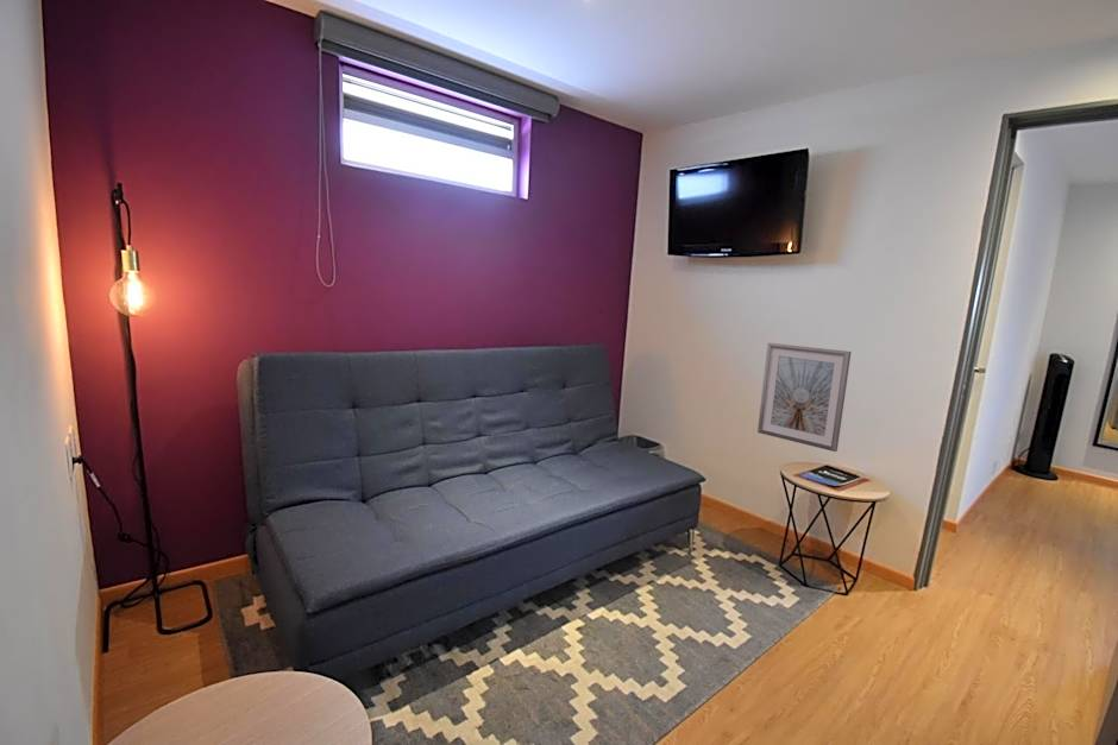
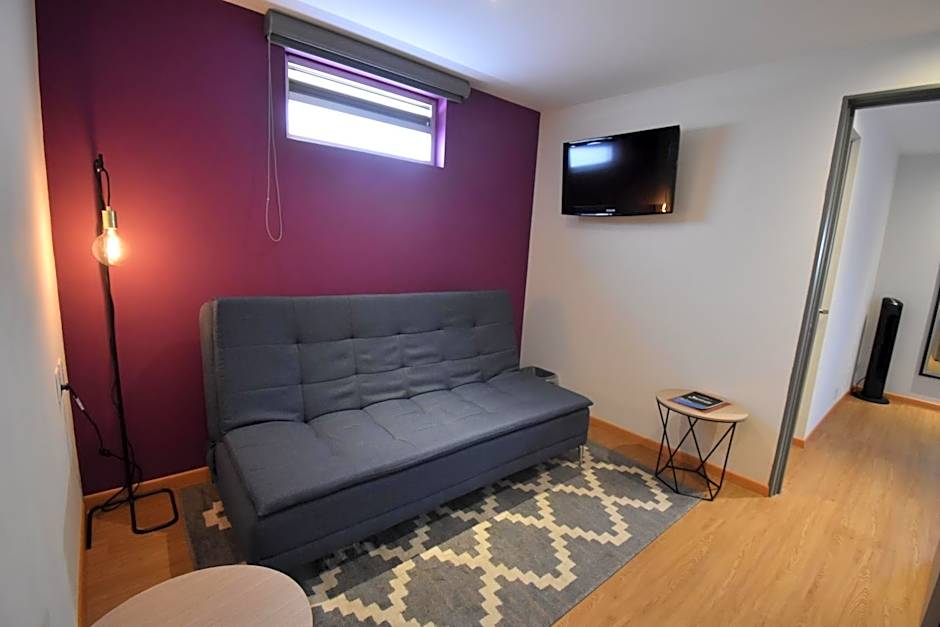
- picture frame (800, 394)
